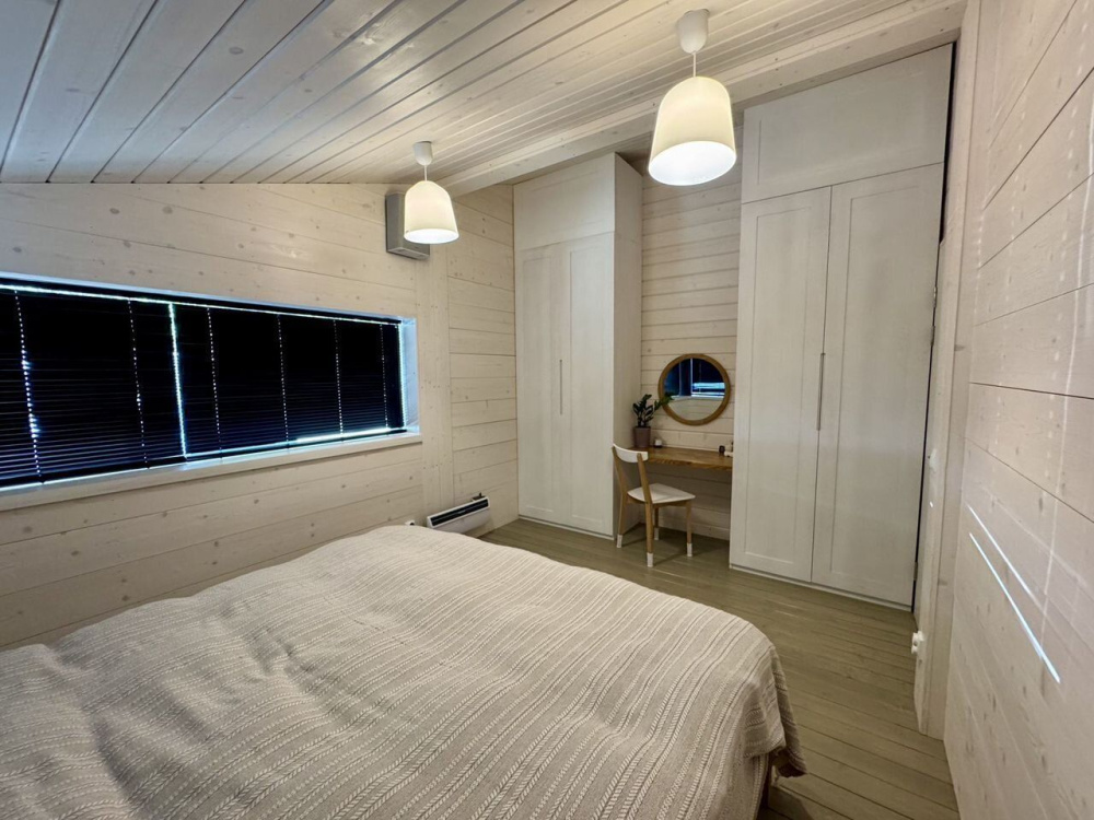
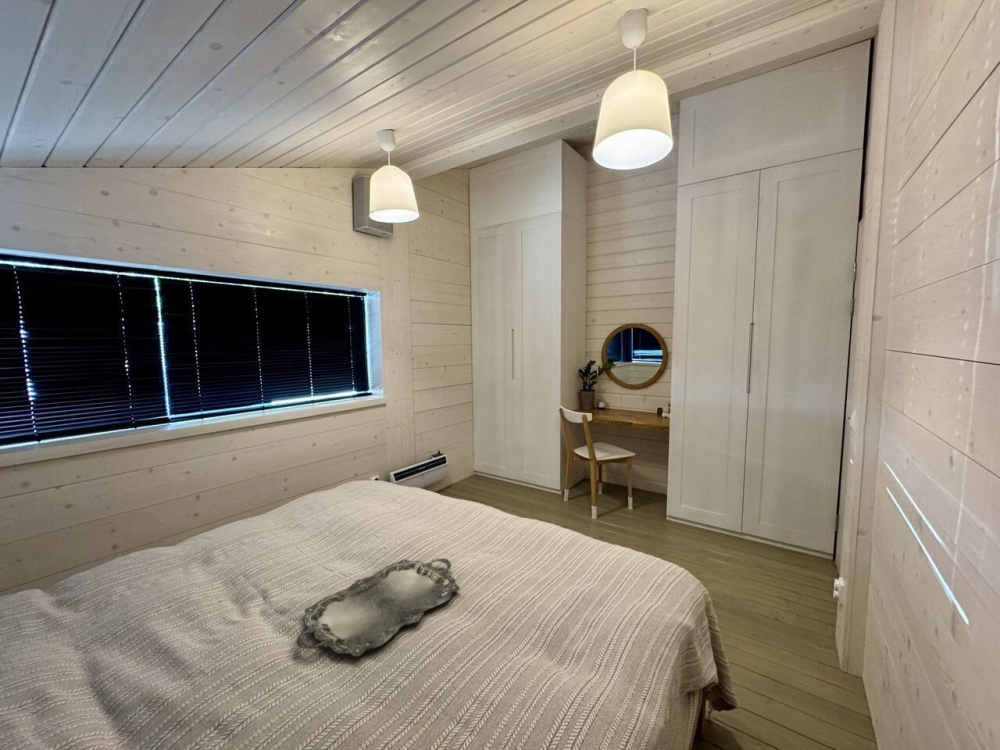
+ serving tray (385, 599)
